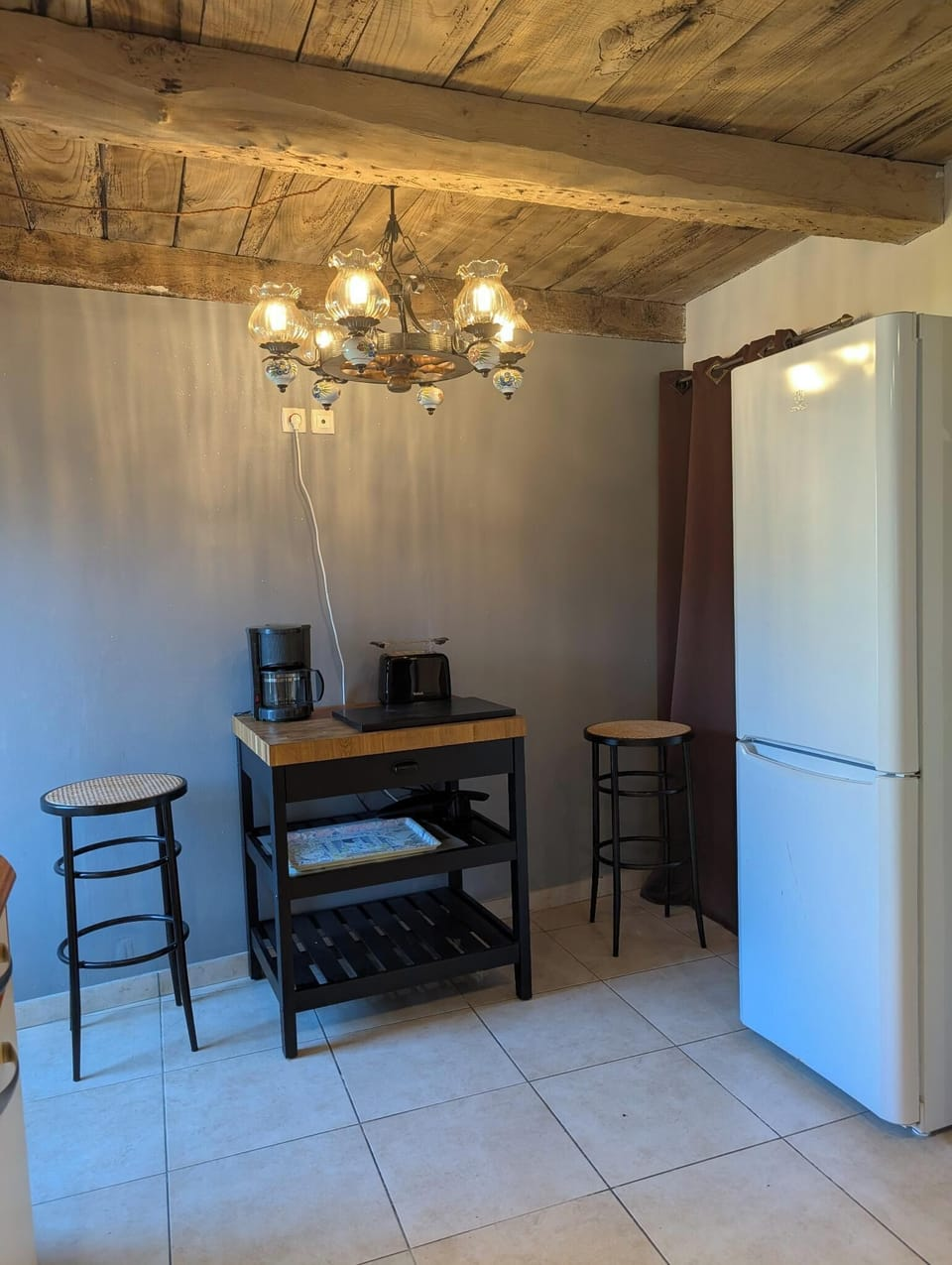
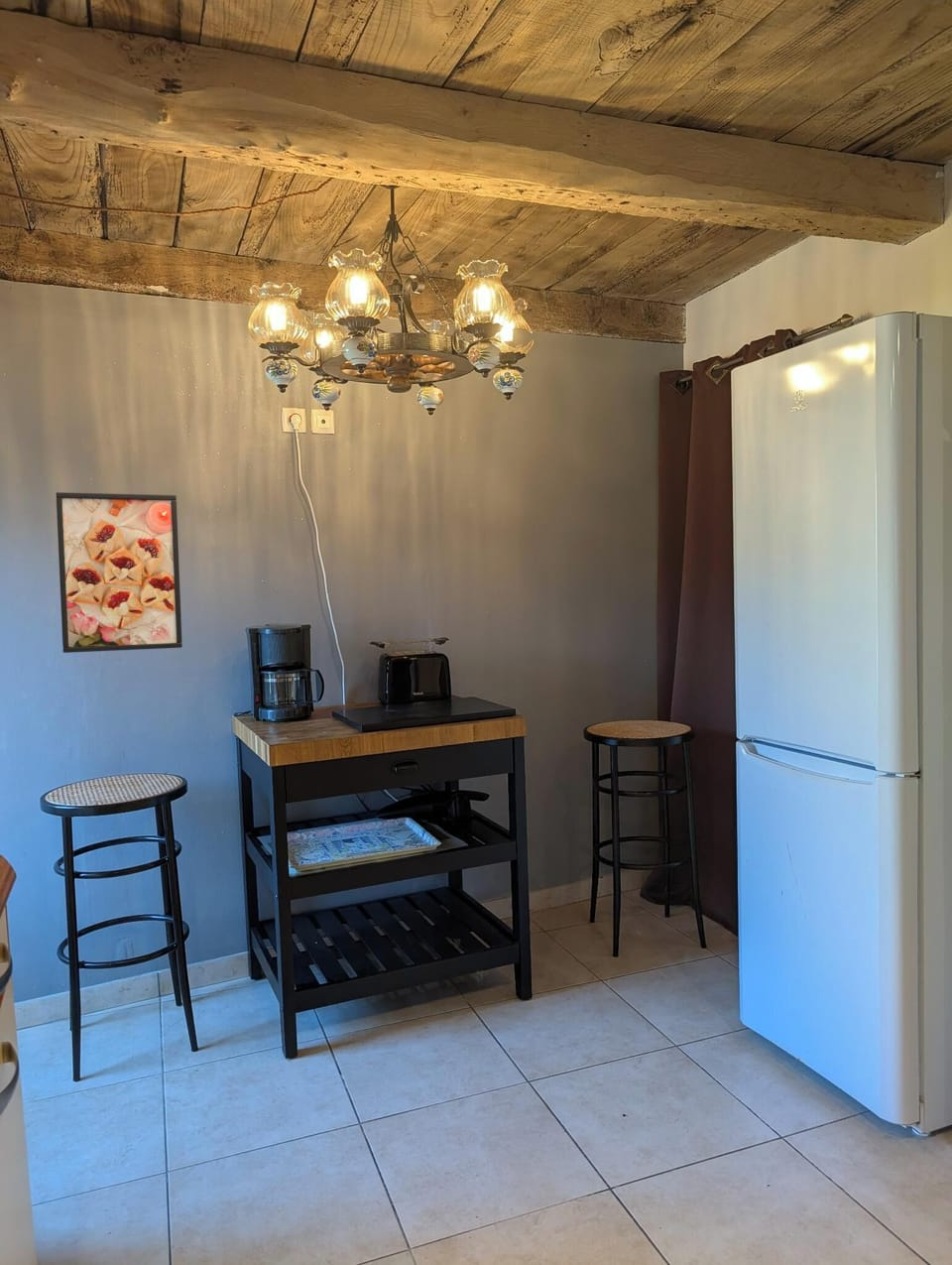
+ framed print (120, 571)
